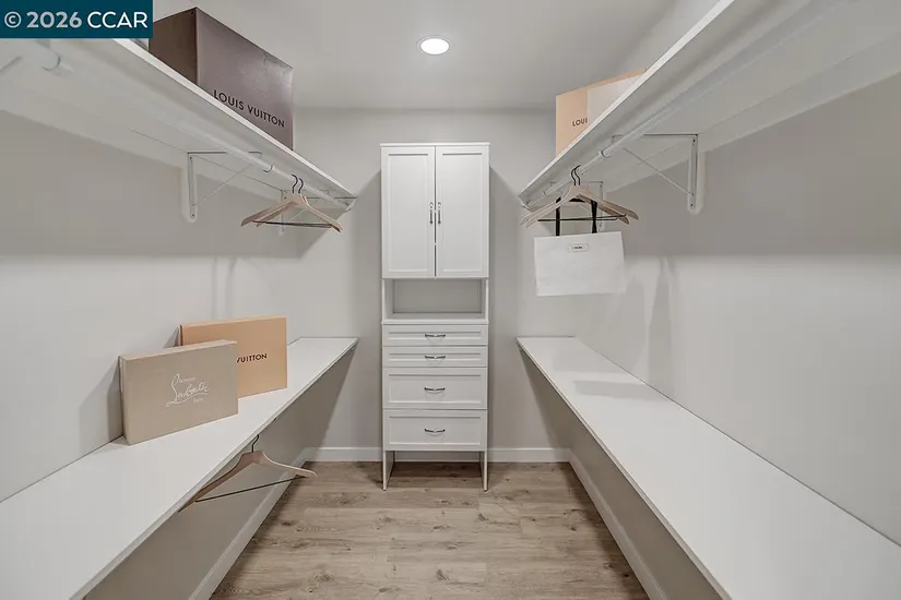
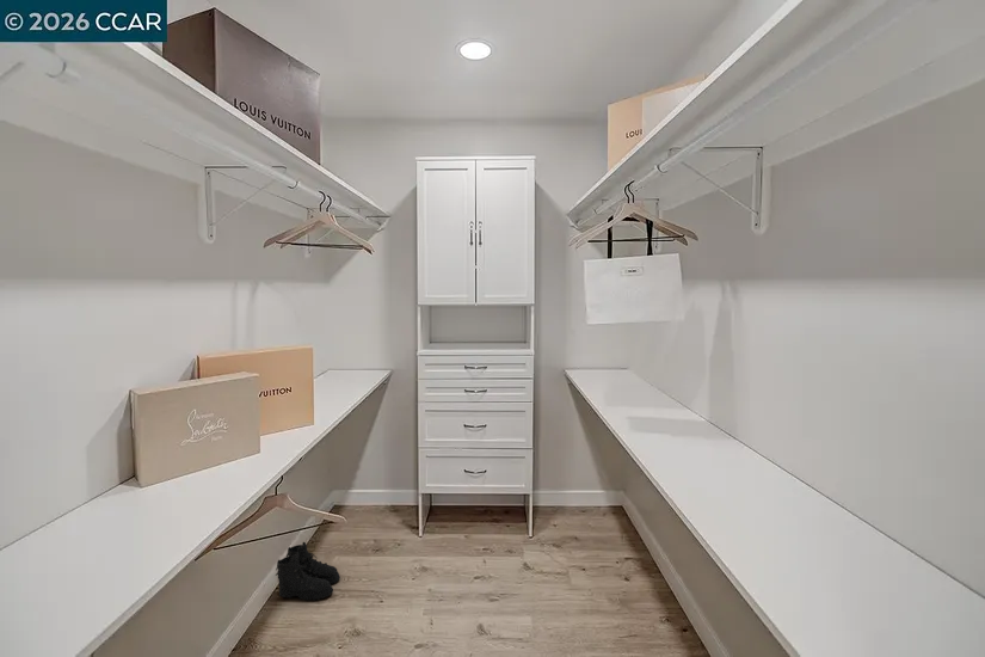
+ boots (308, 567)
